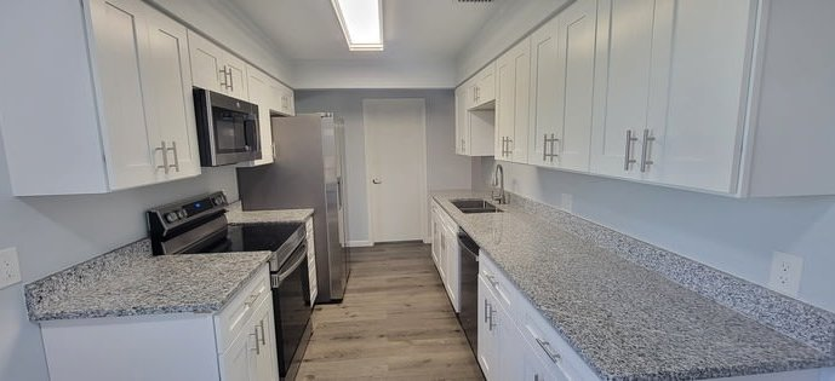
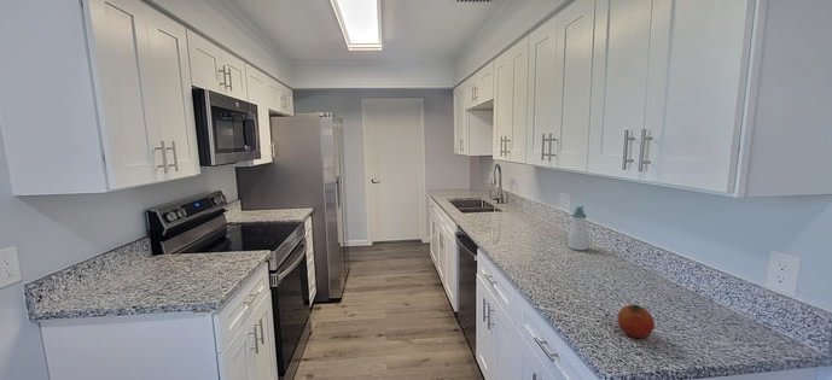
+ soap bottle (578, 227)
+ fruit (635, 318)
